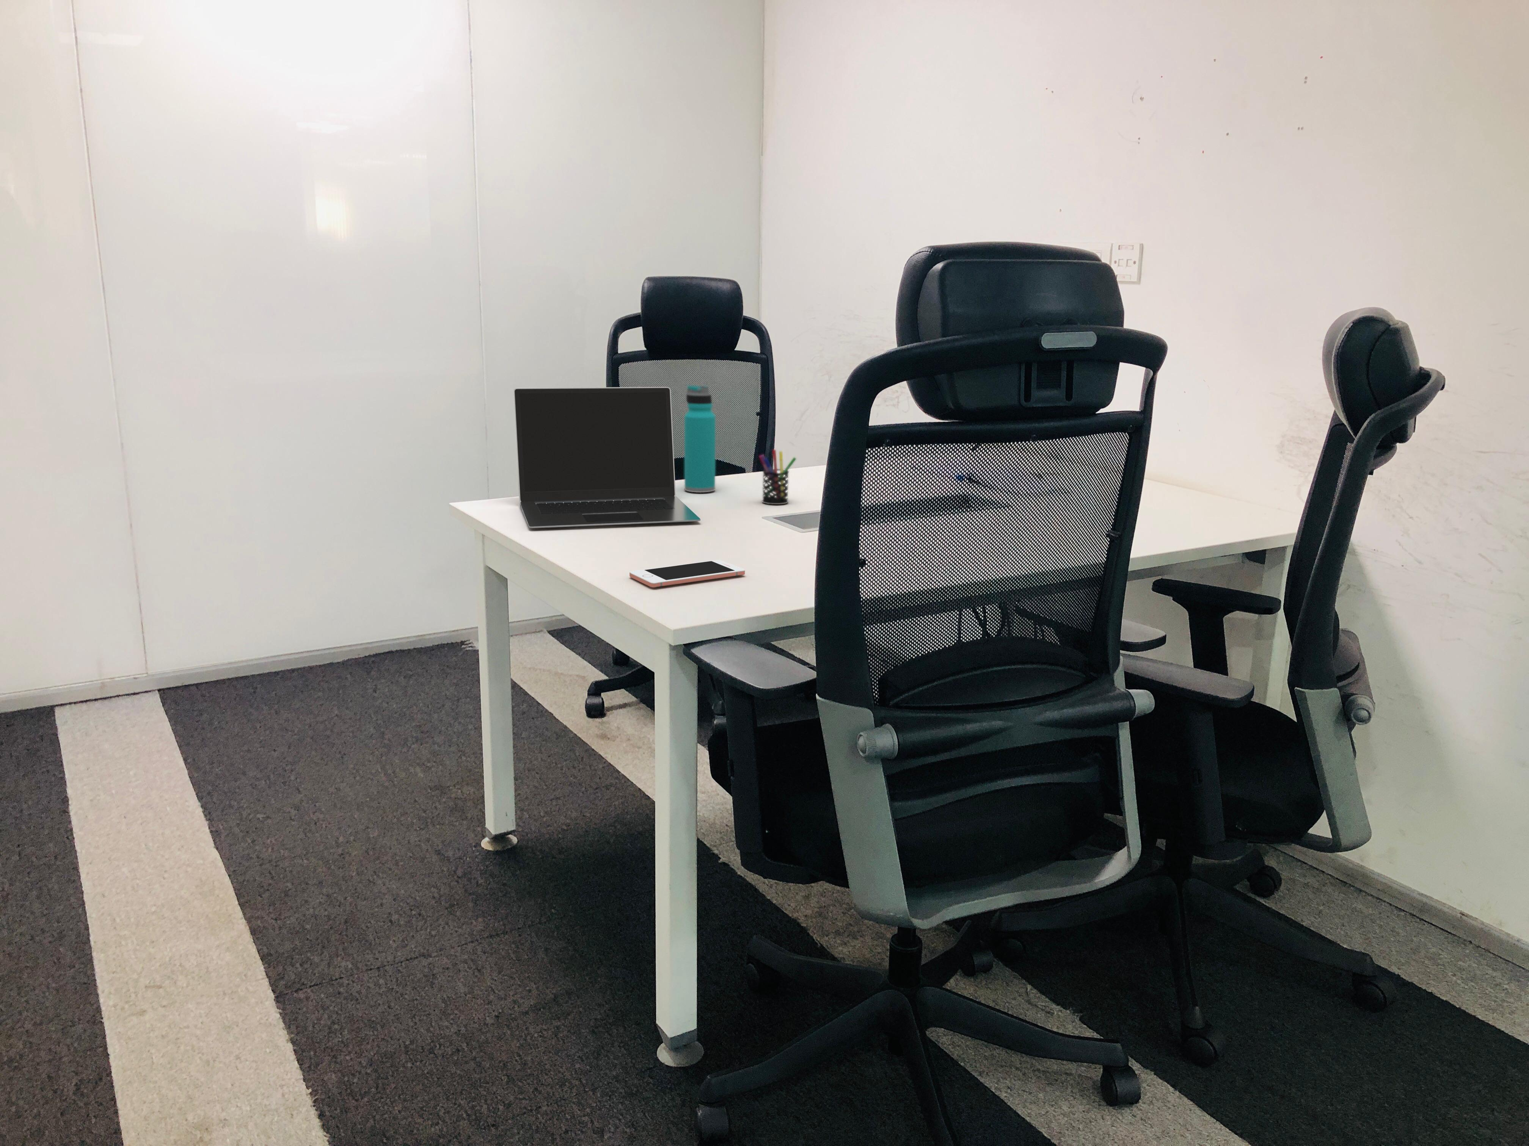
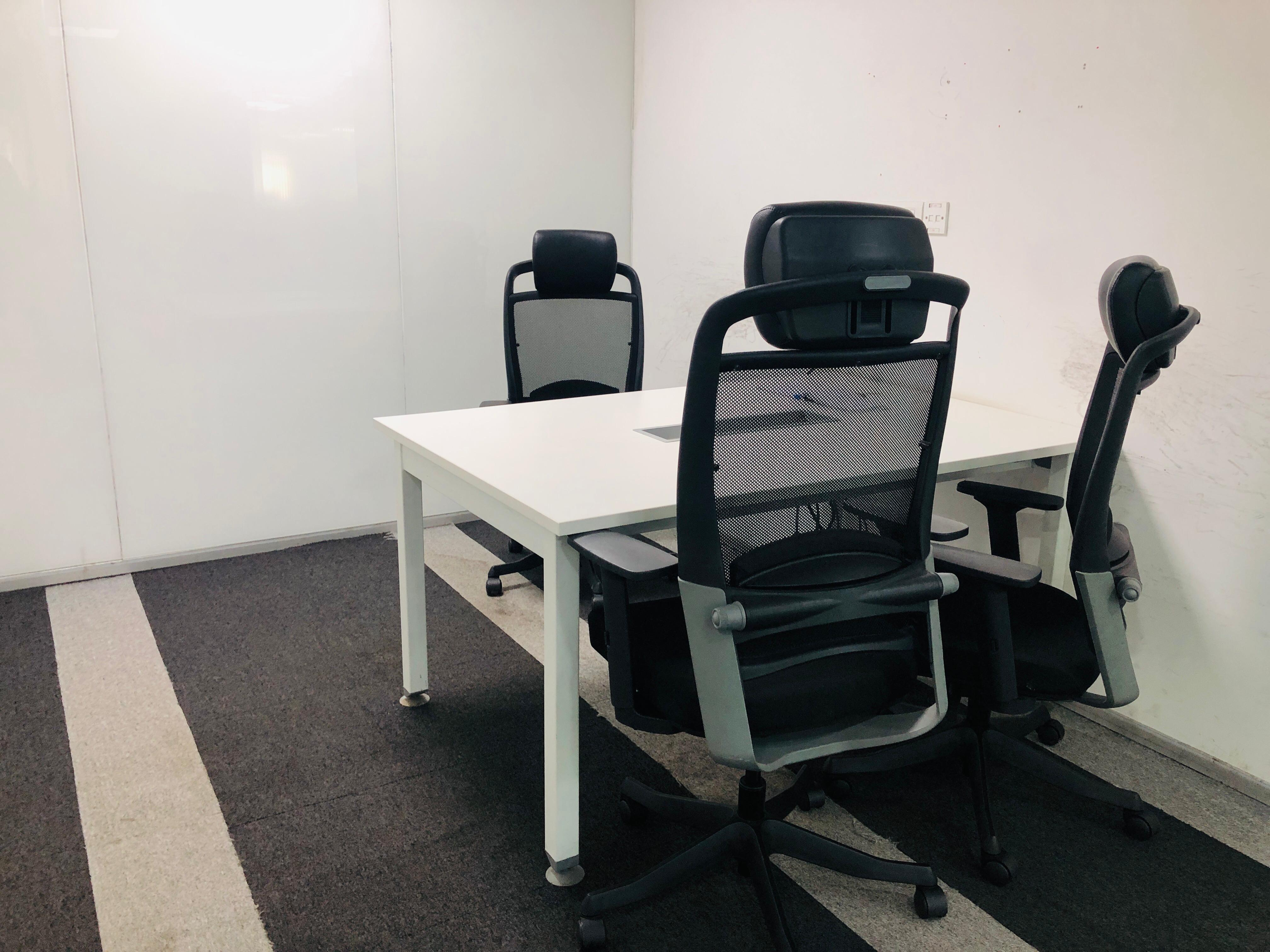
- laptop (604, 454)
- water bottle (699, 438)
- pen holder (778, 475)
- cell phone (687, 573)
